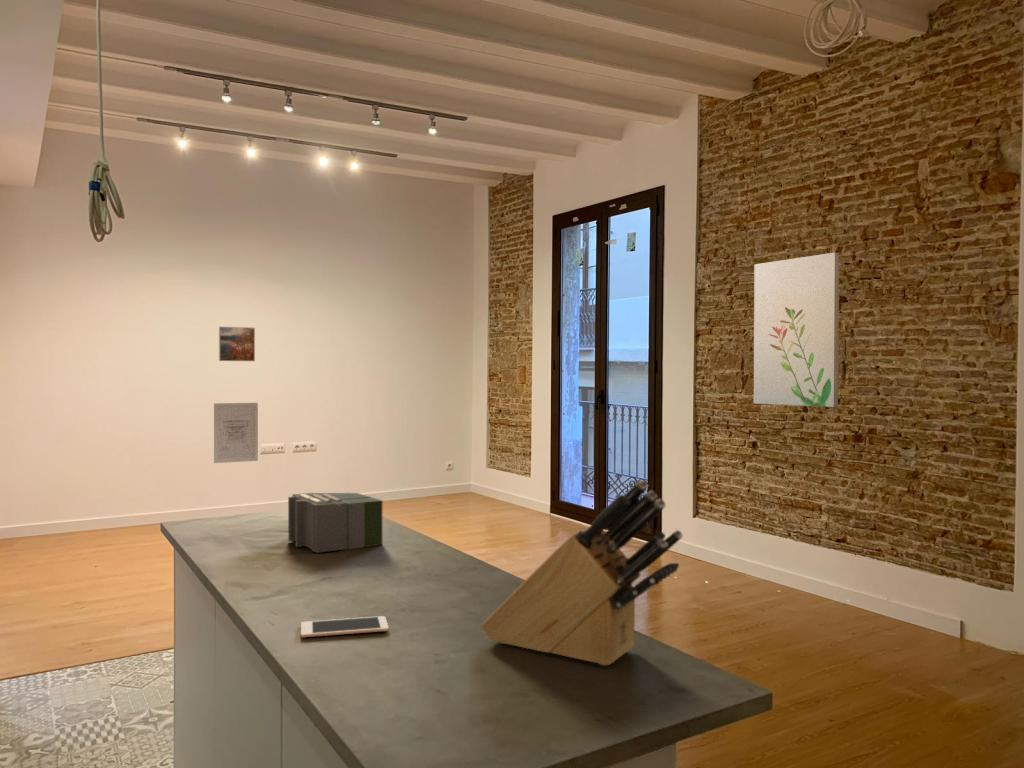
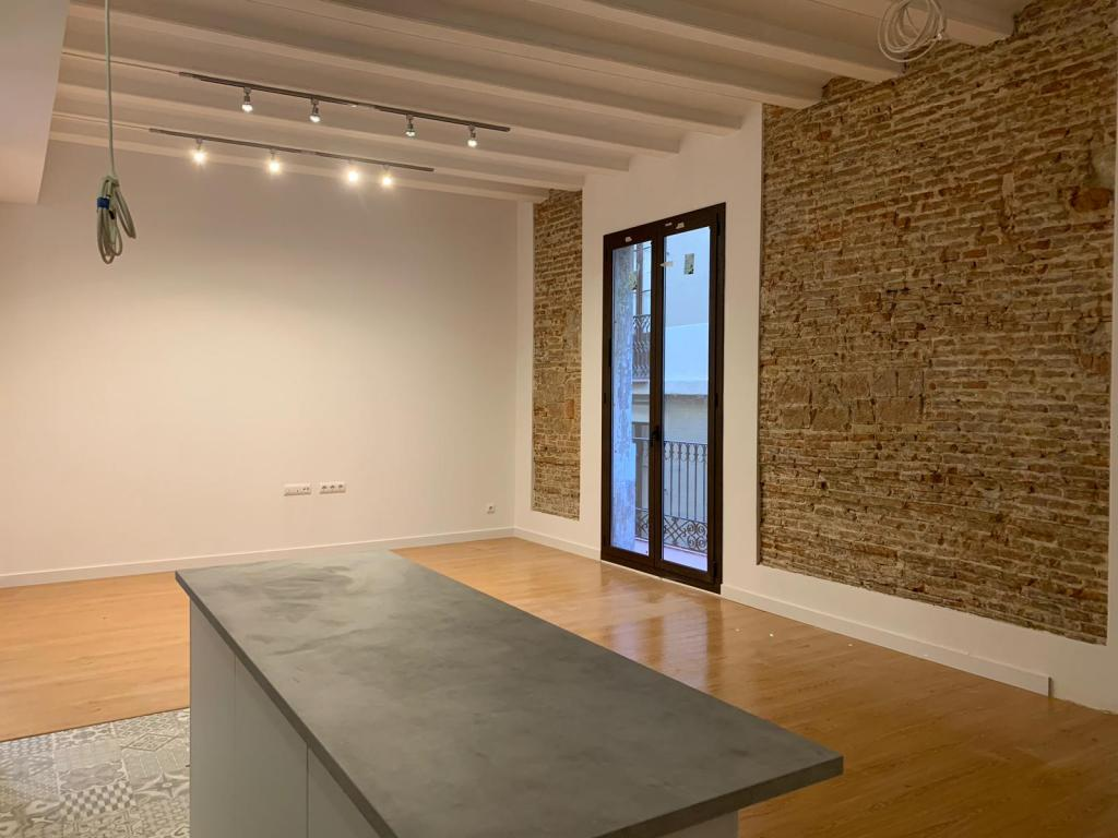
- wall art (236, 432)
- wall art (794, 332)
- cell phone (344, 626)
- knife block (579, 563)
- toaster (333, 519)
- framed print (237, 344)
